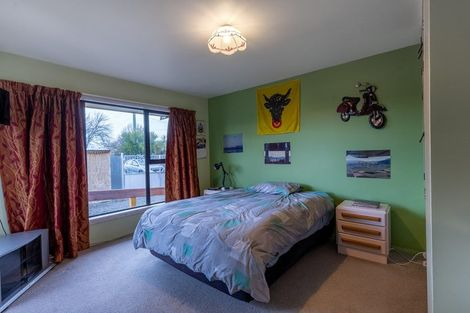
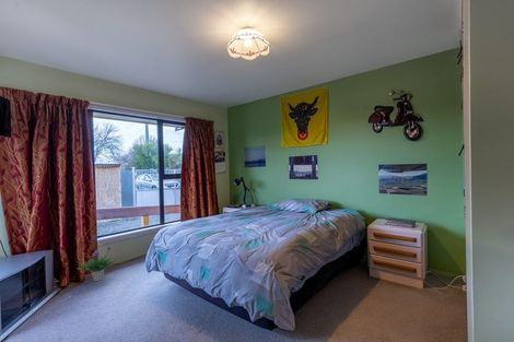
+ potted plant (97, 258)
